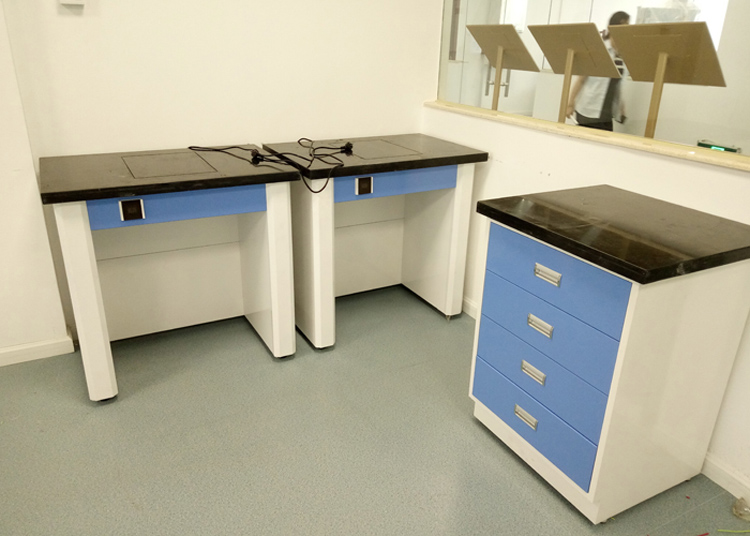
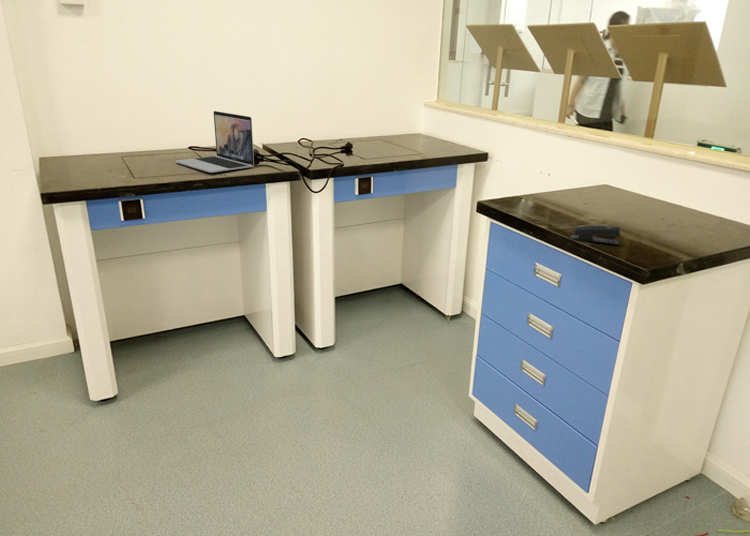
+ stapler (595, 232)
+ laptop (215, 138)
